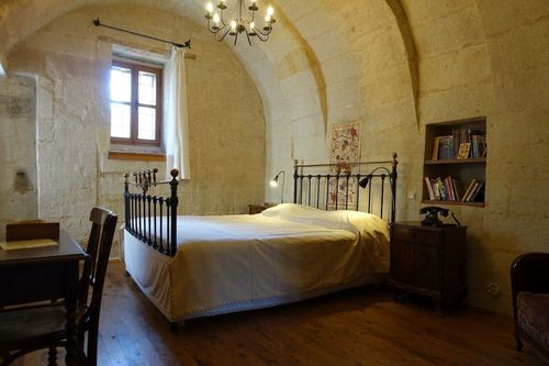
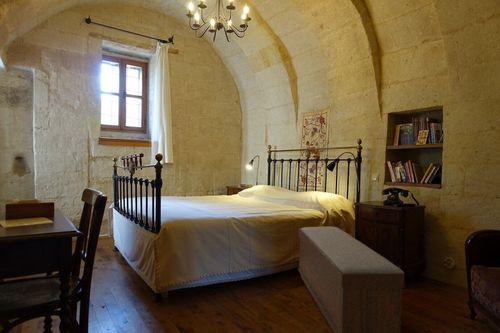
+ bench (339, 272)
